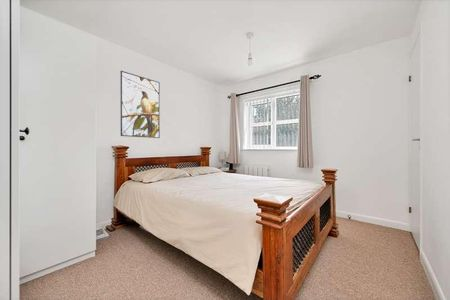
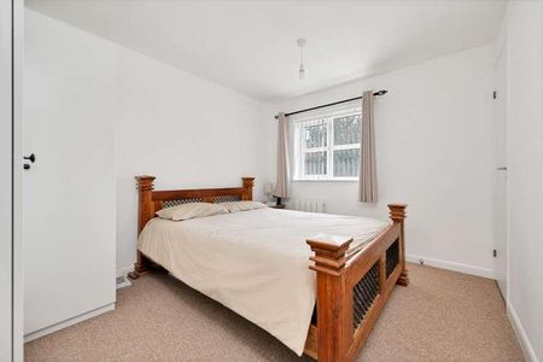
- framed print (141, 107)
